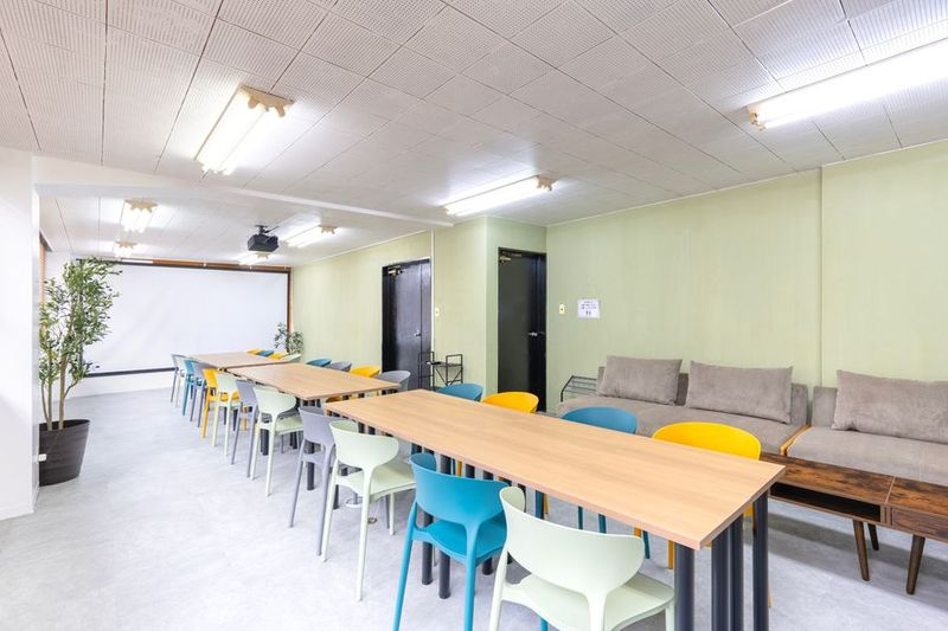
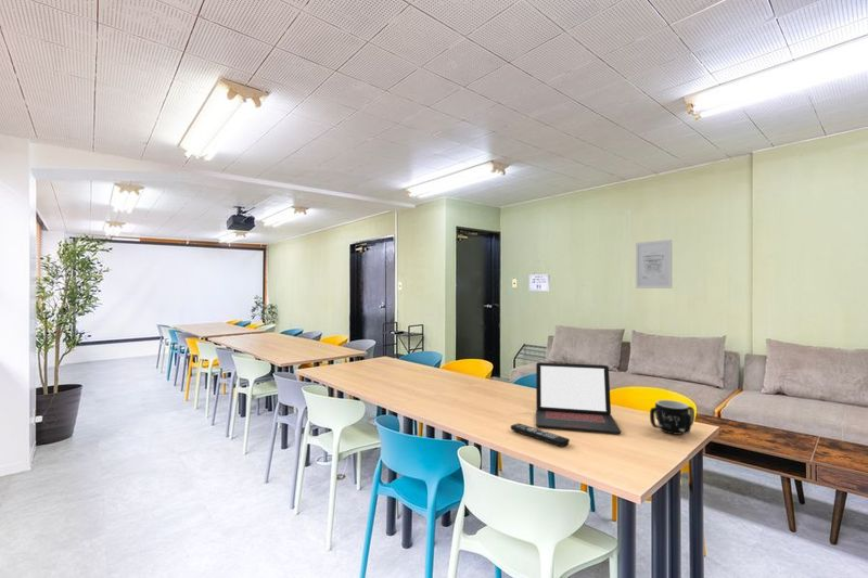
+ laptop (574, 395)
+ remote control (538, 434)
+ wall art (653, 265)
+ mug (672, 418)
